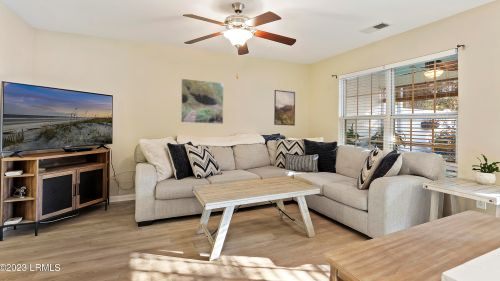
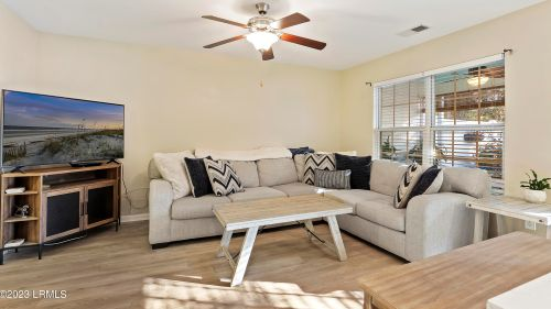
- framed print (202, 102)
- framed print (284, 108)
